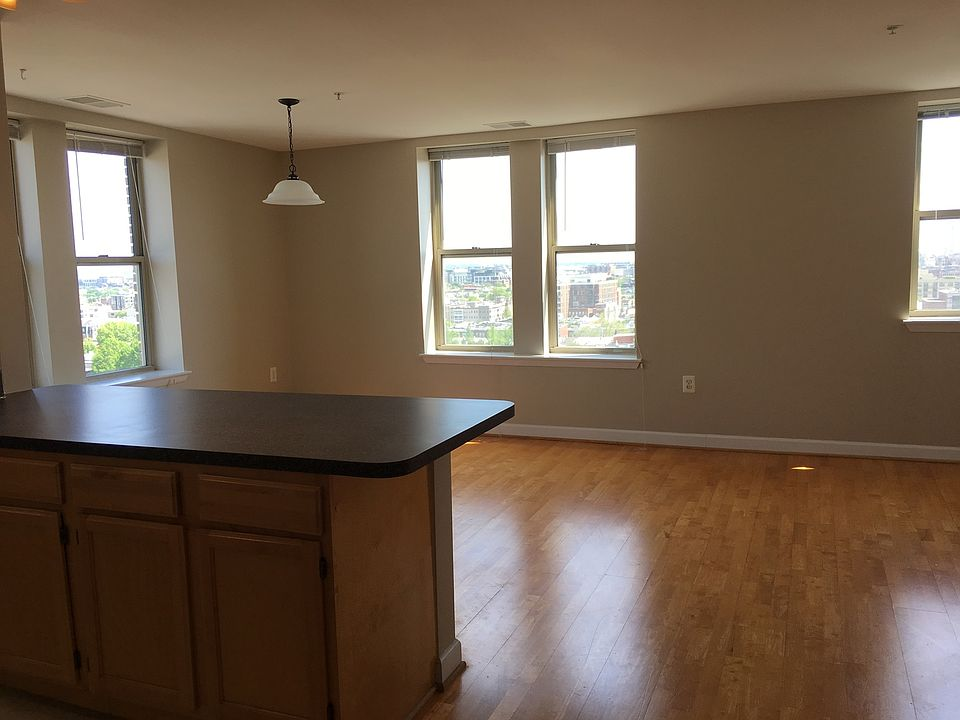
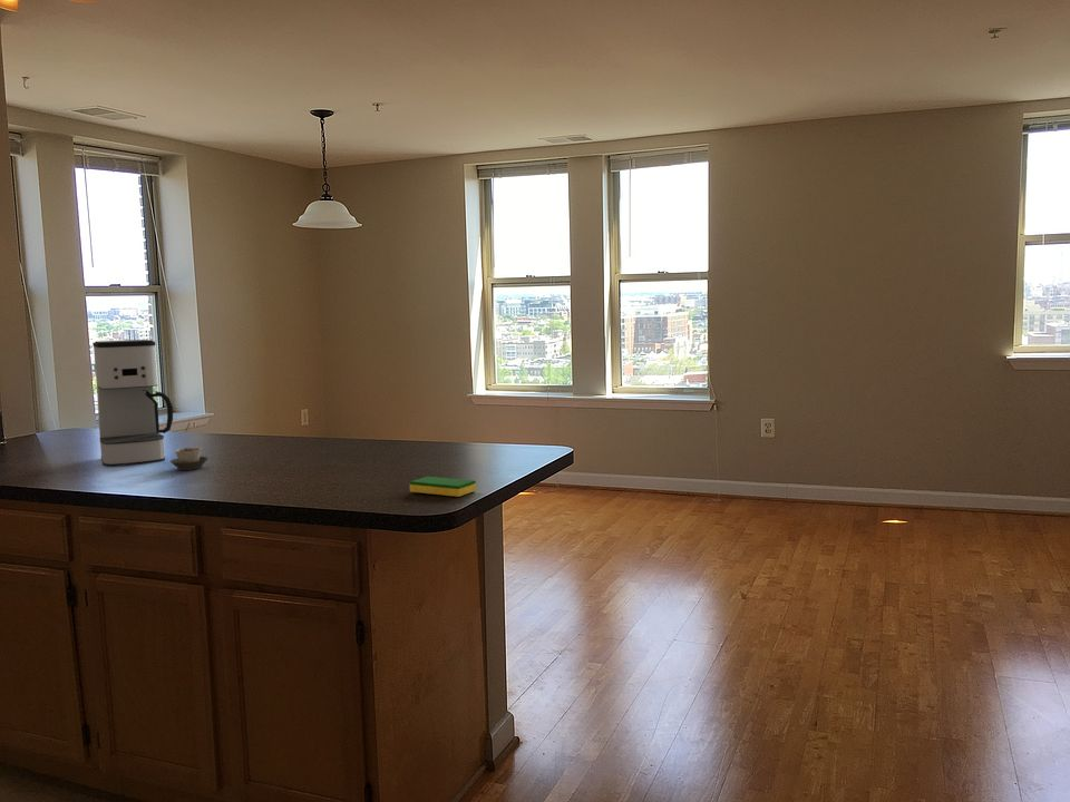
+ dish sponge (442, 486)
+ coffee maker (134, 400)
+ cup (188, 458)
